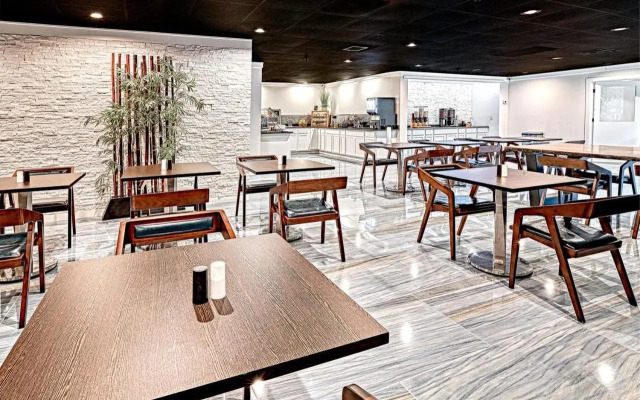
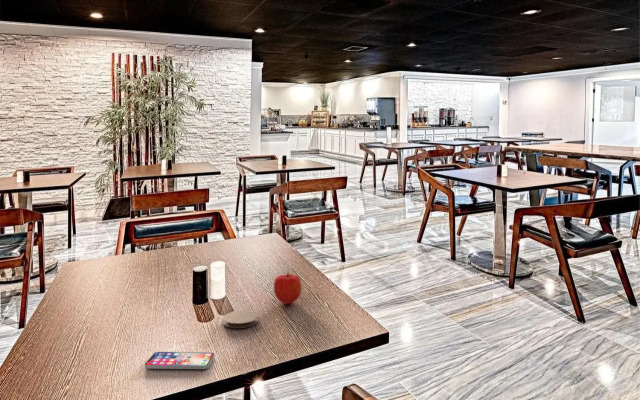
+ coaster (240, 319)
+ fruit (287, 287)
+ smartphone (180, 360)
